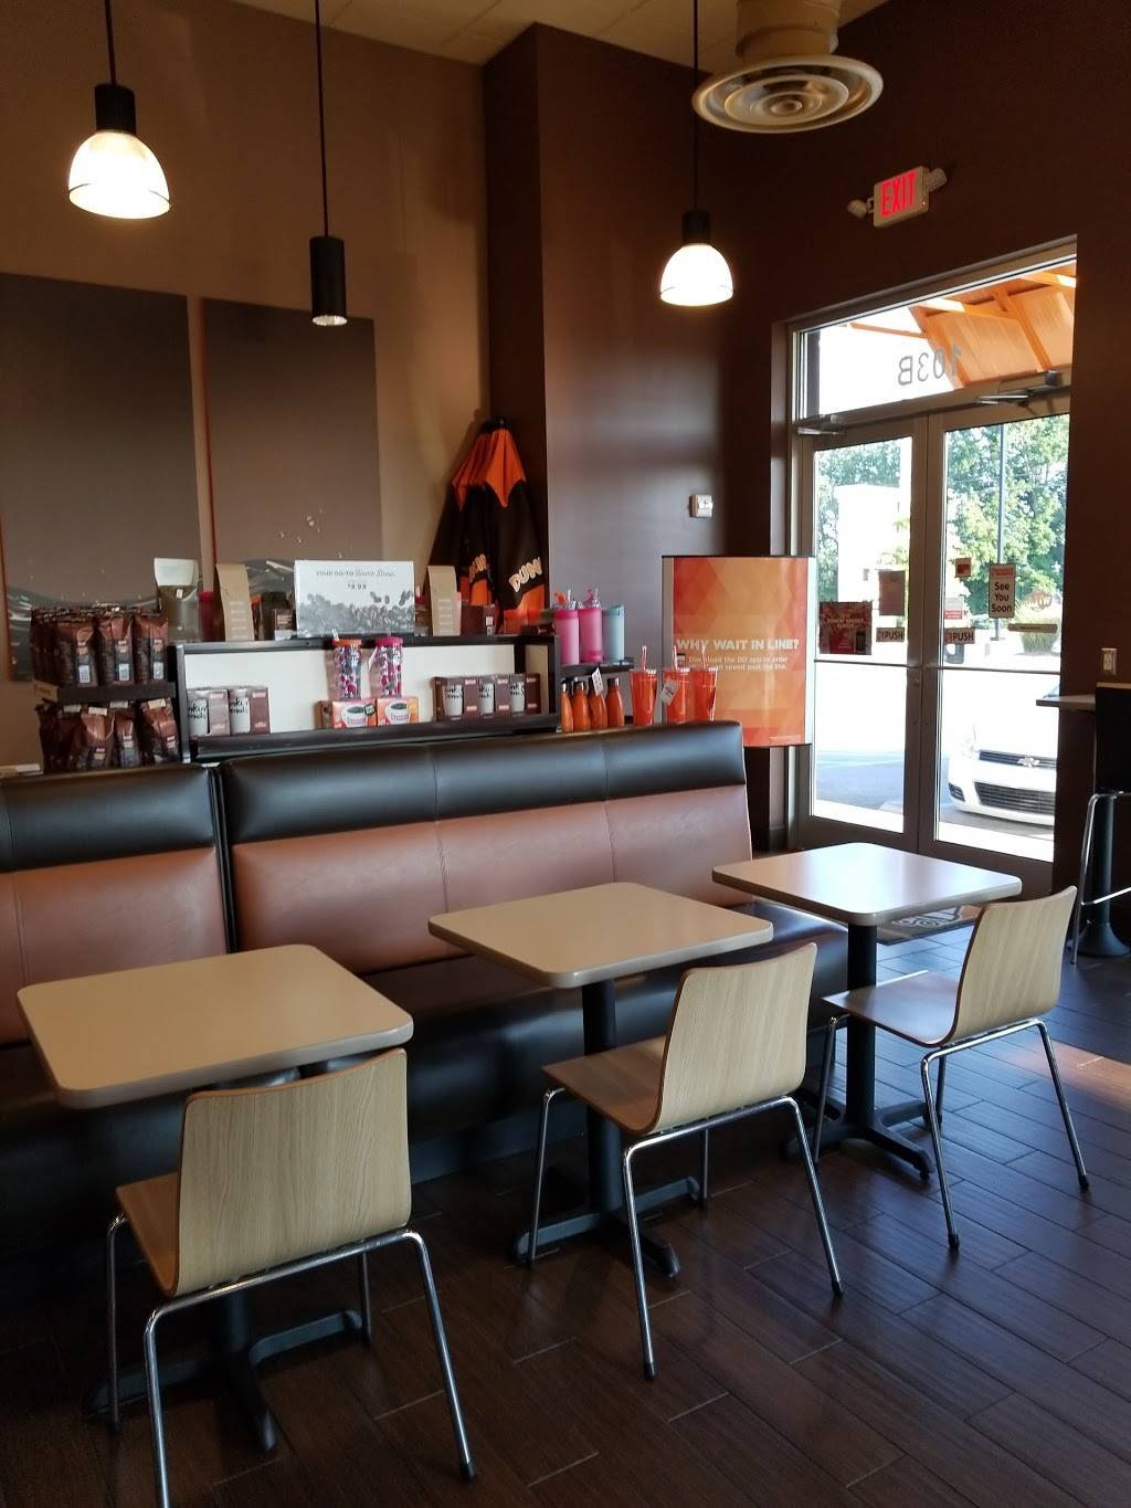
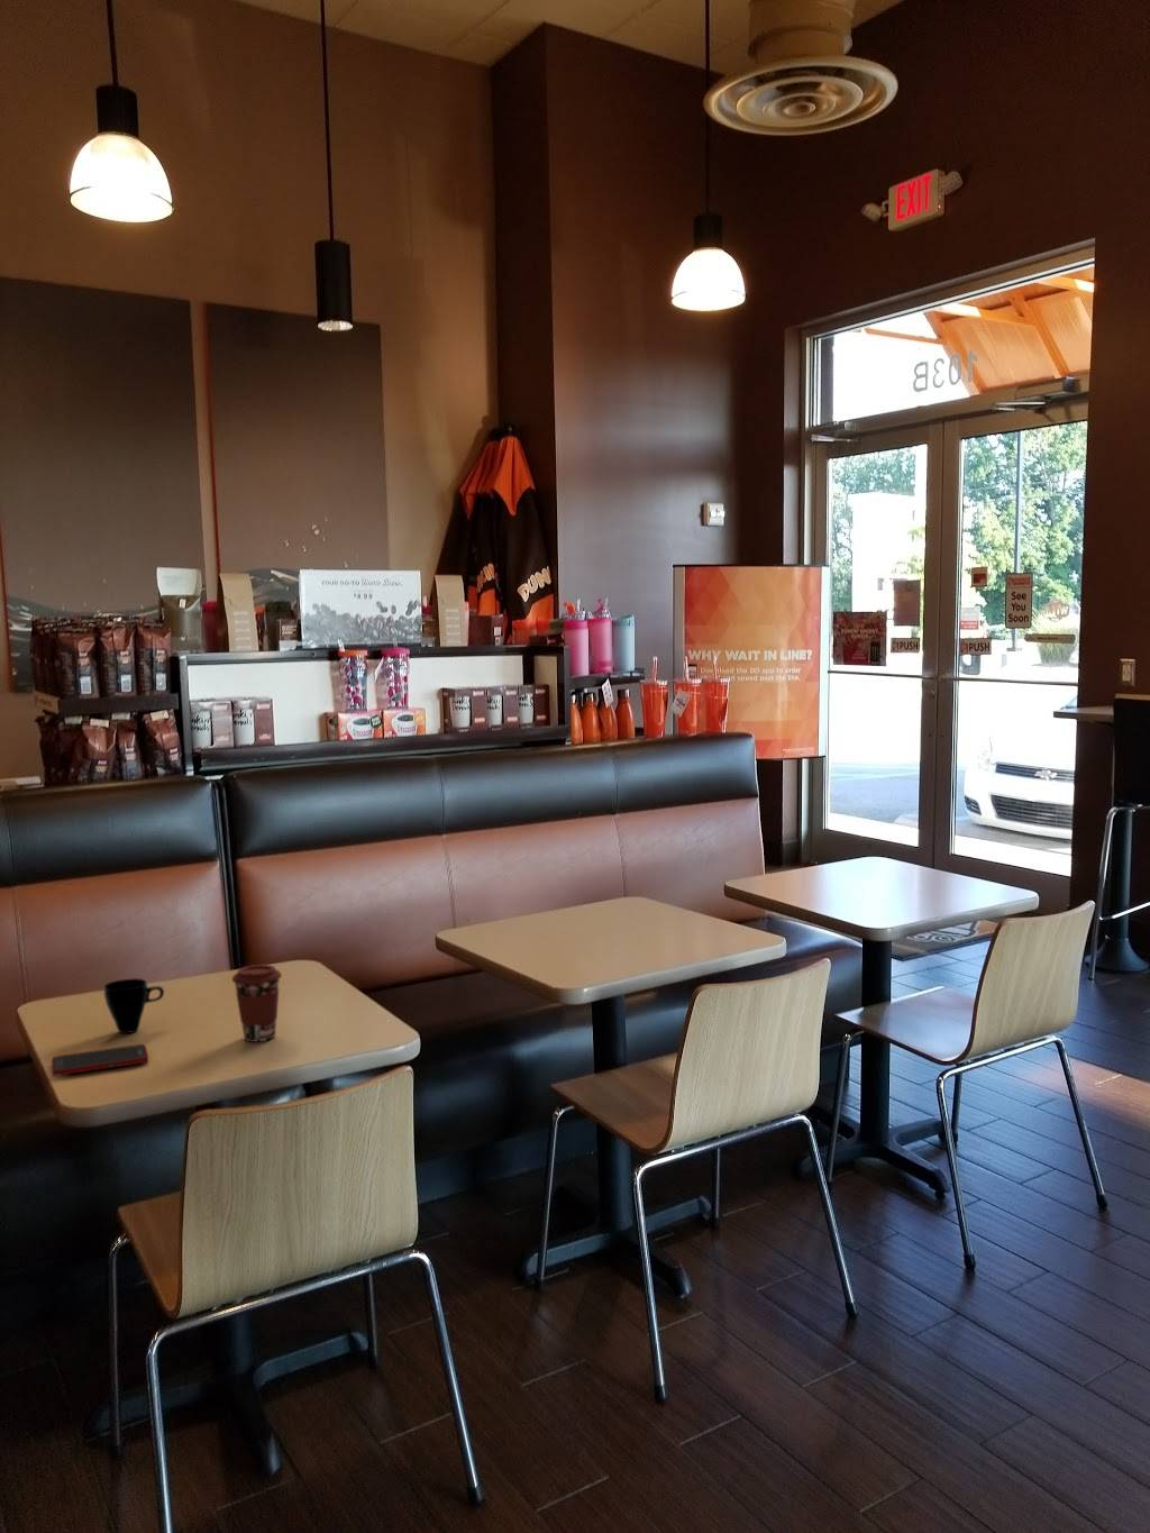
+ cell phone (100, 1059)
+ coffee cup (257, 1003)
+ cup (135, 1005)
